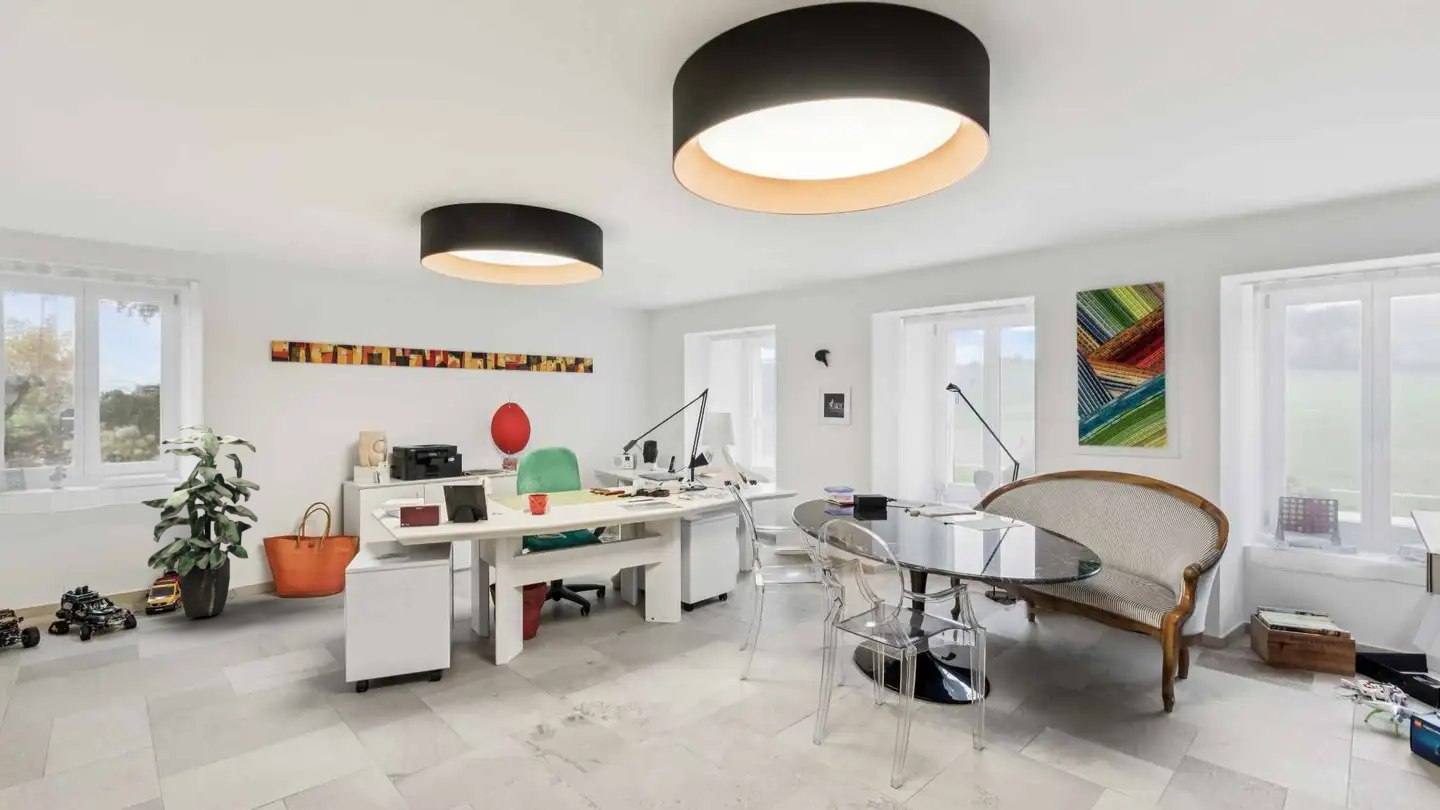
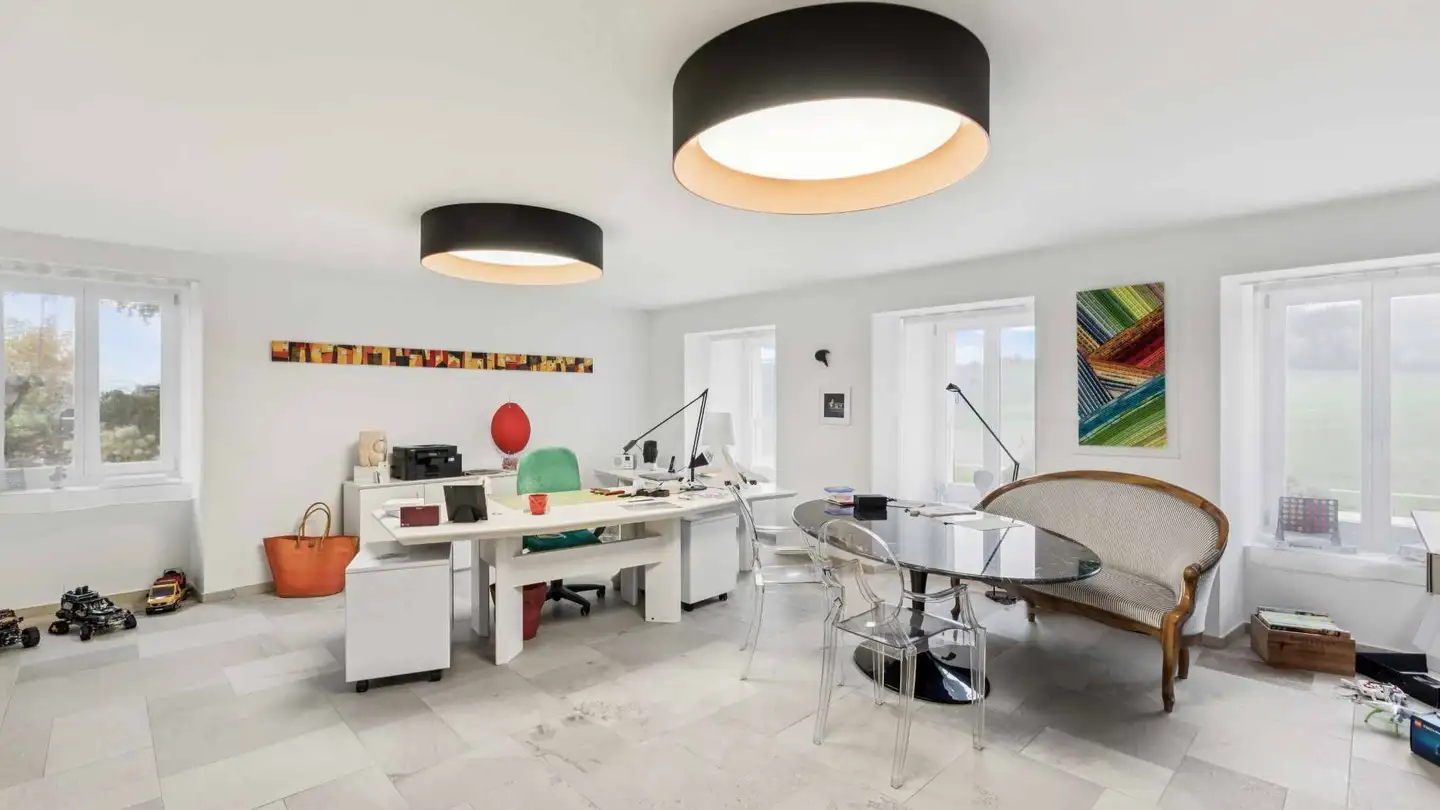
- indoor plant (201, 518)
